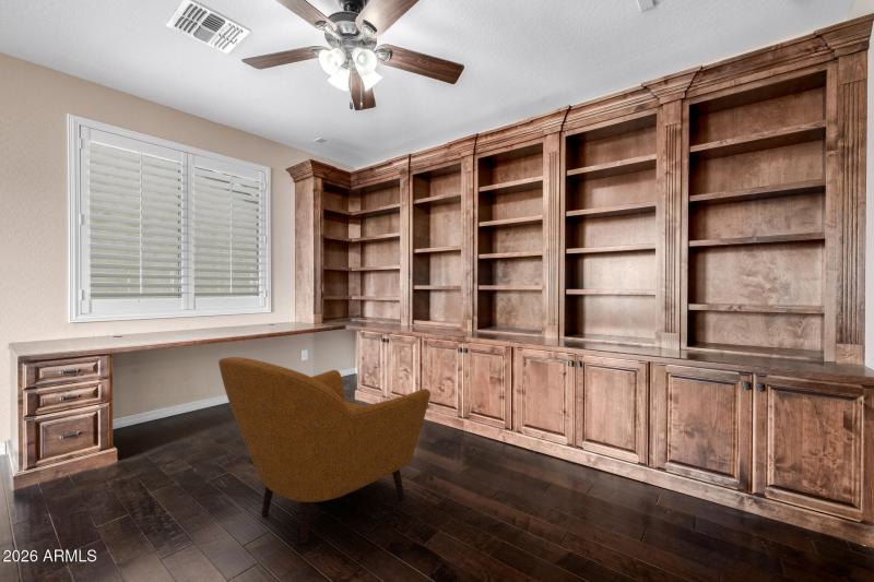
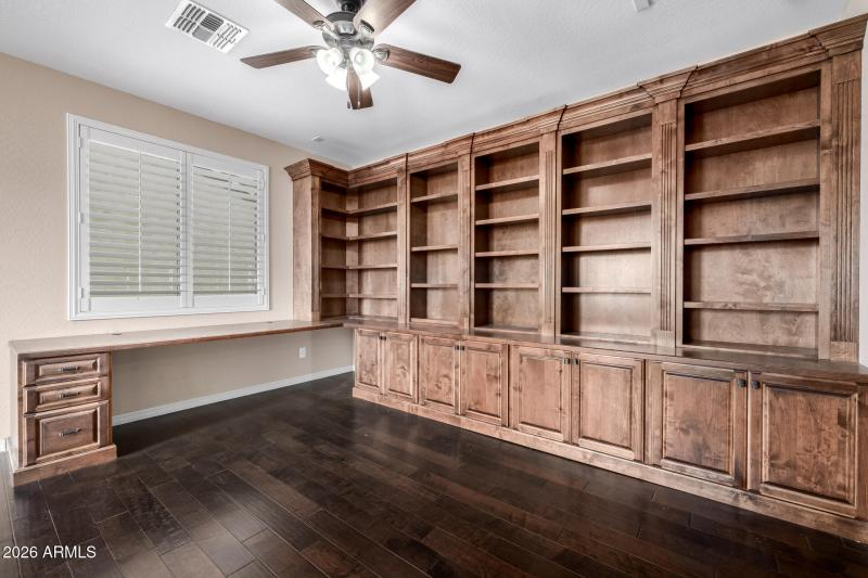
- armchair (317, 429)
